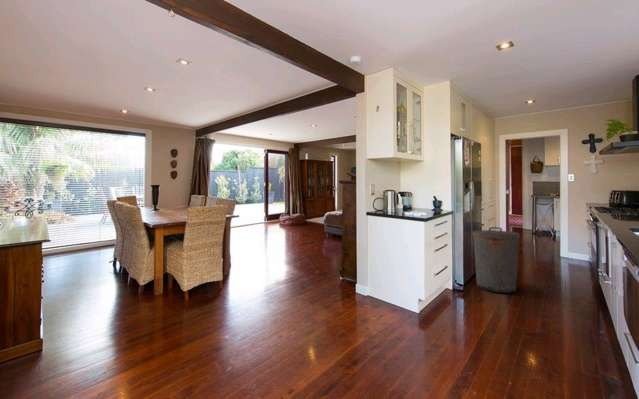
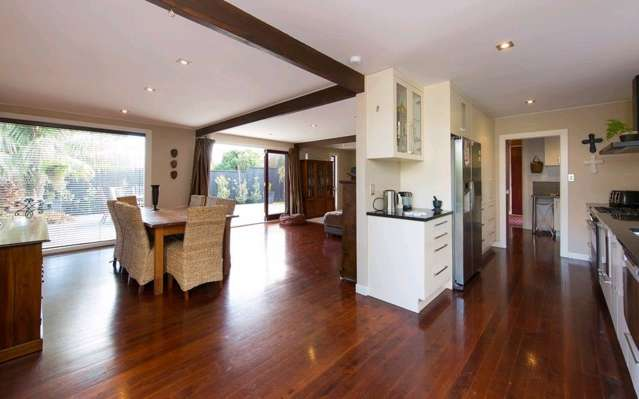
- trash can (495, 257)
